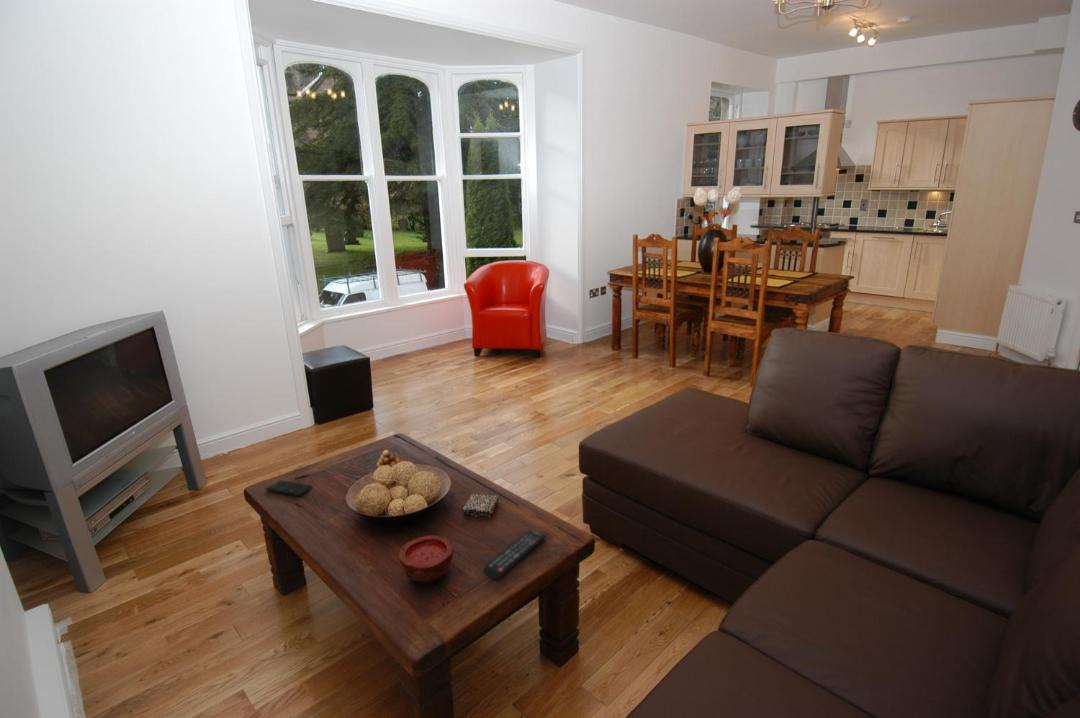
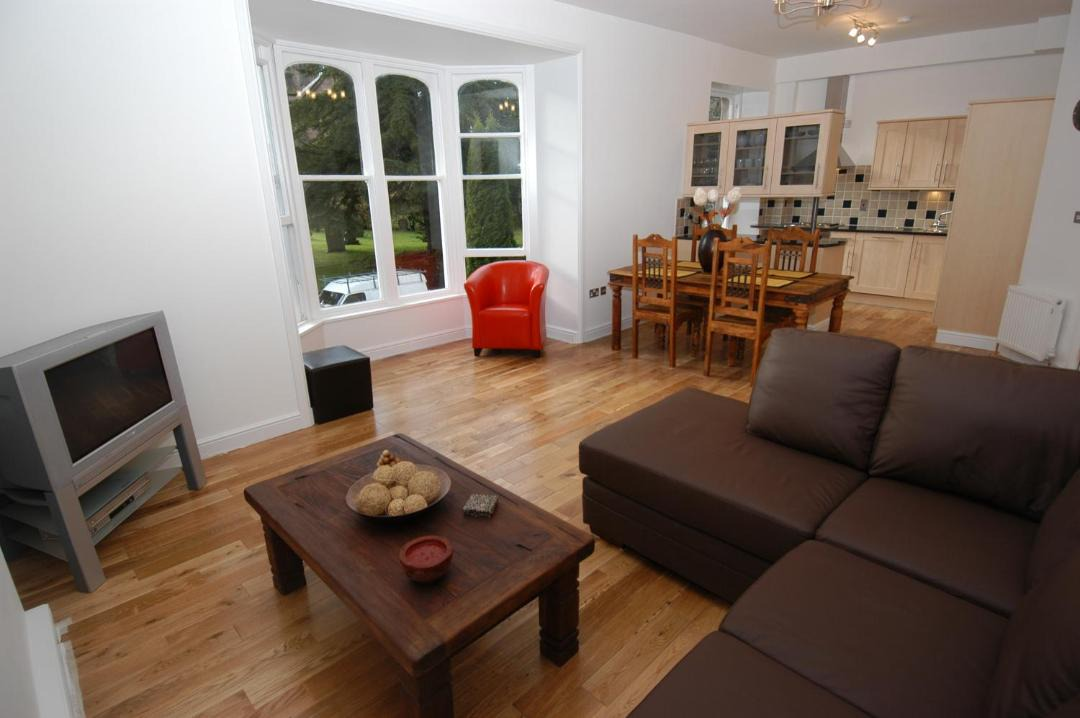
- smartphone (289, 488)
- remote control (516, 553)
